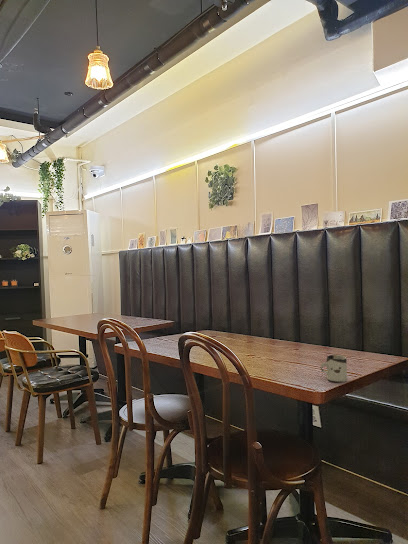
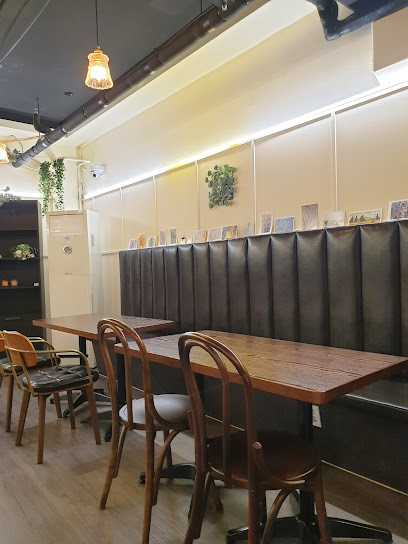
- cup (333, 368)
